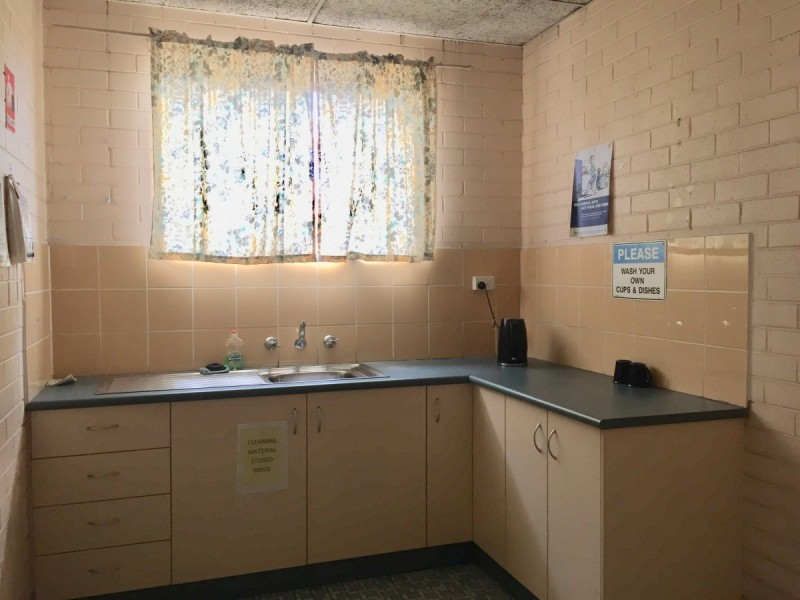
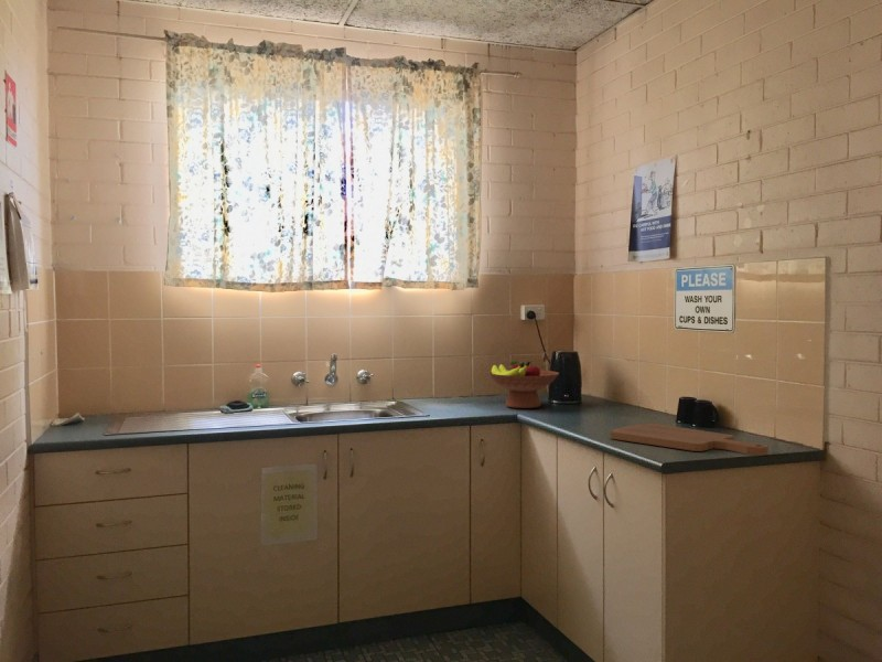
+ fruit bowl (523, 383)
+ cutting board (679, 437)
